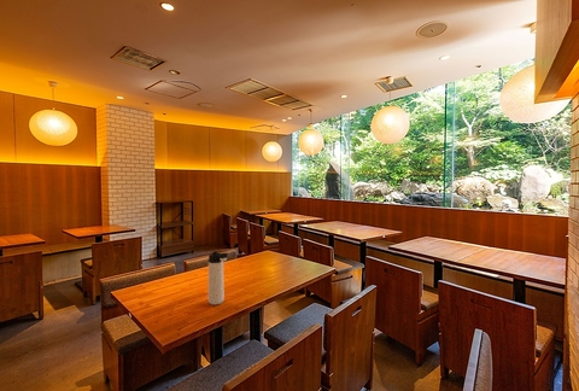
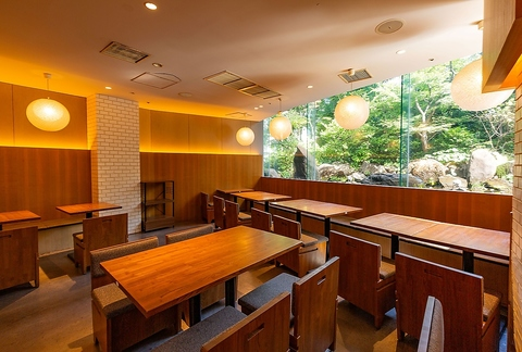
- thermos bottle (218, 278)
